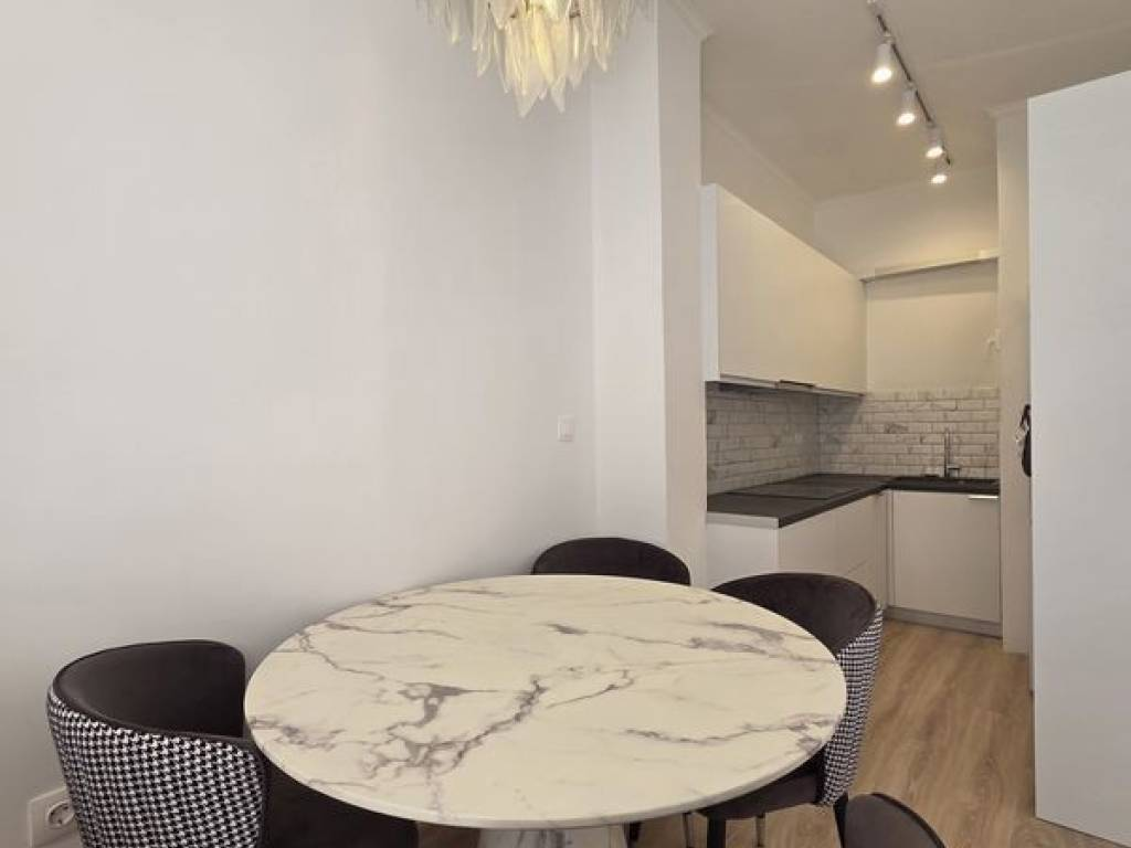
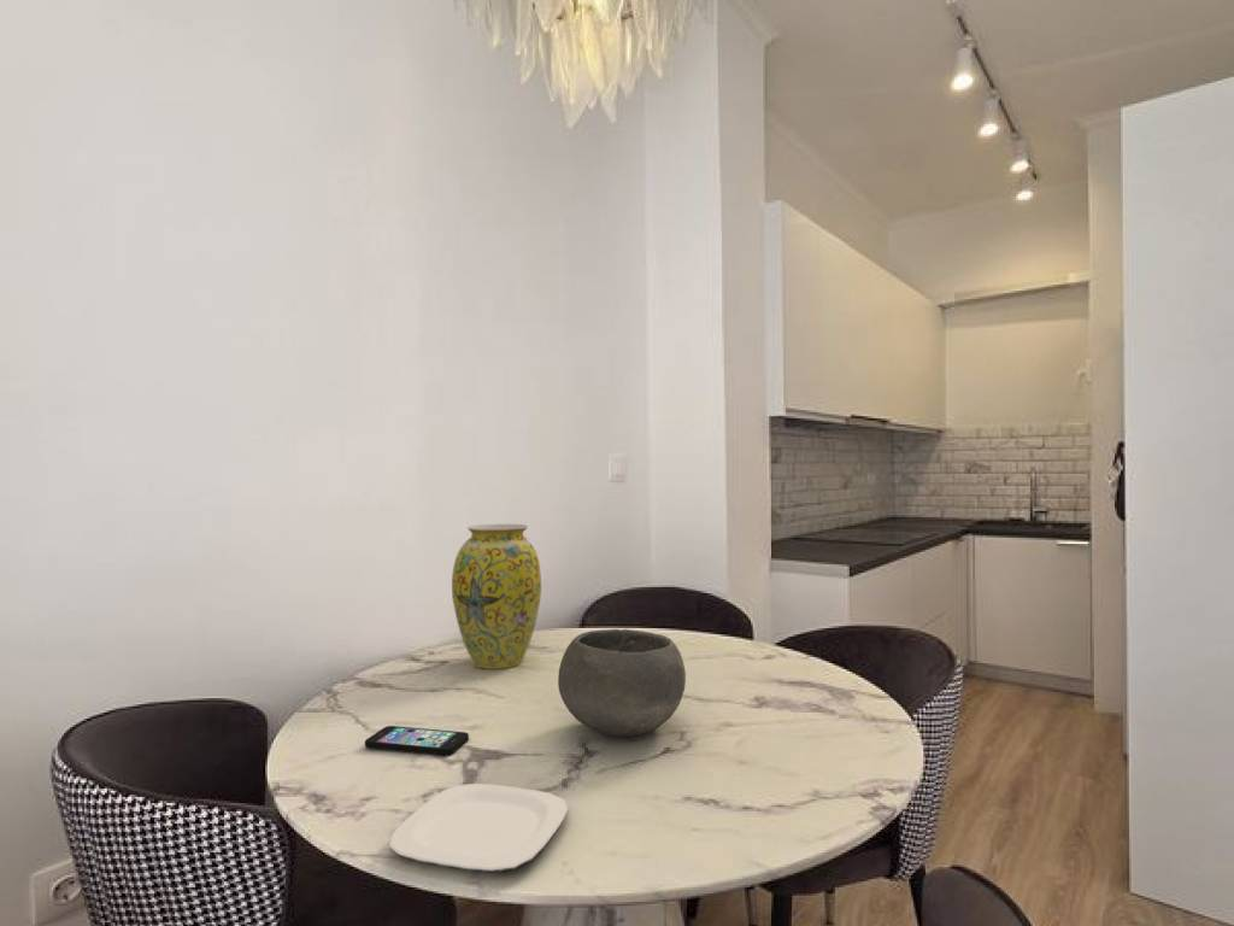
+ plate (482, 826)
+ vase (496, 594)
+ smartphone (417, 739)
+ bowl (622, 684)
